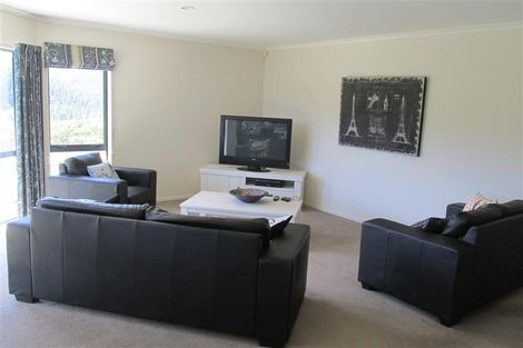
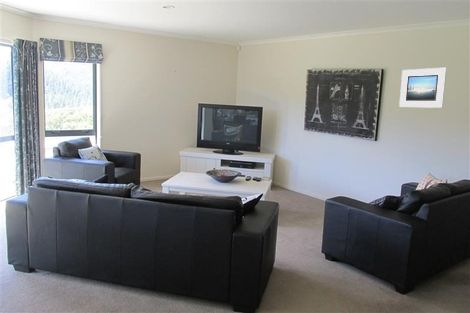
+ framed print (421, 88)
